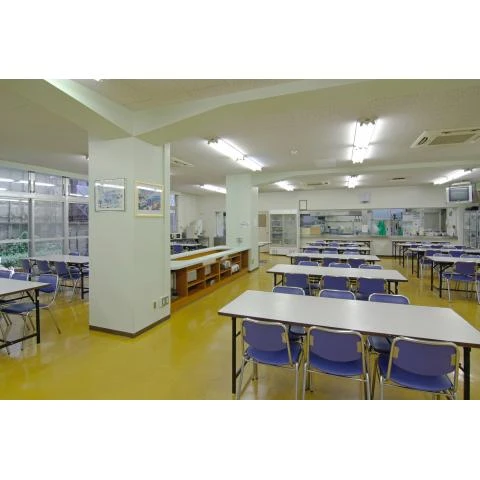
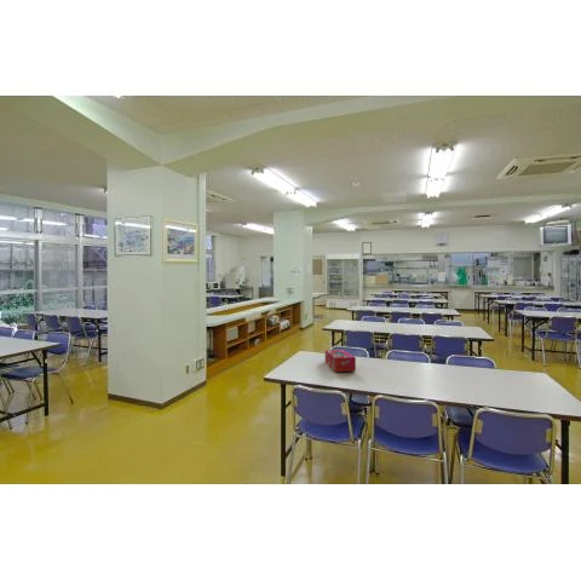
+ tissue box (339, 359)
